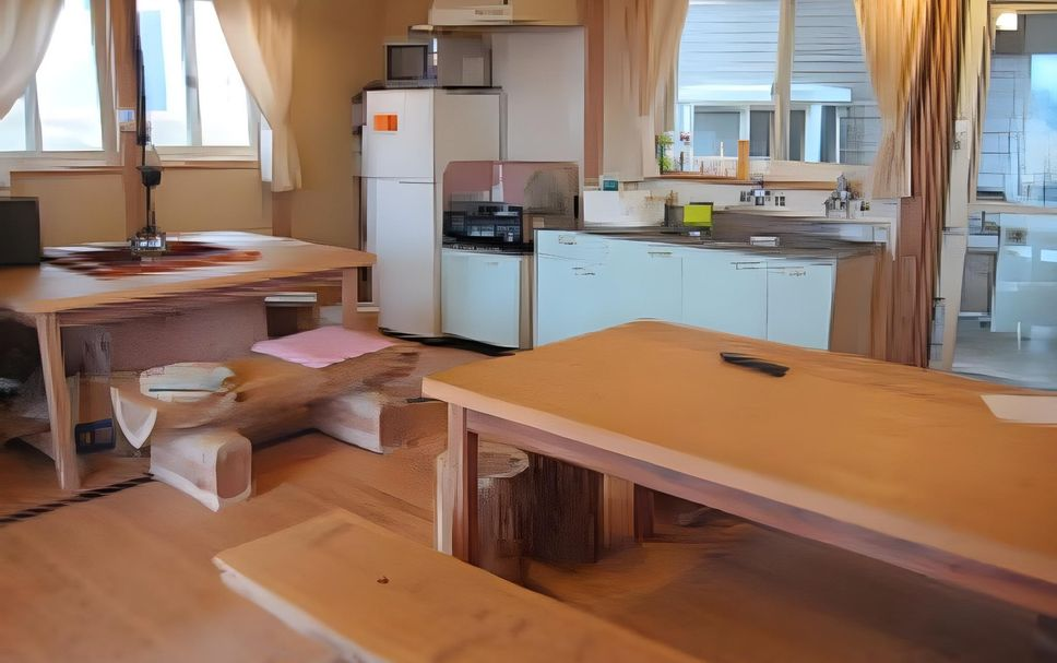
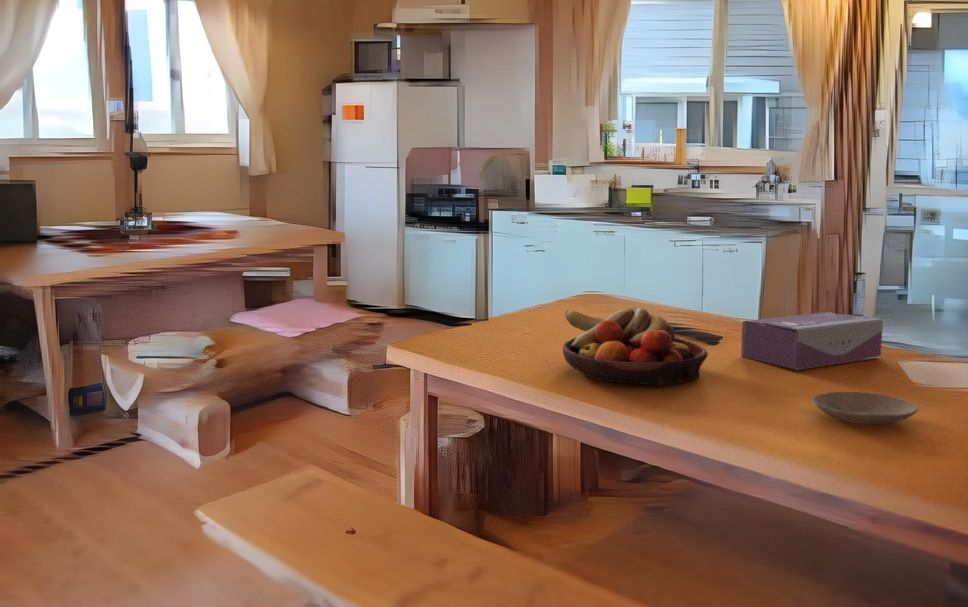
+ tissue box (811, 337)
+ fruit bowl (632, 341)
+ plate (864, 410)
